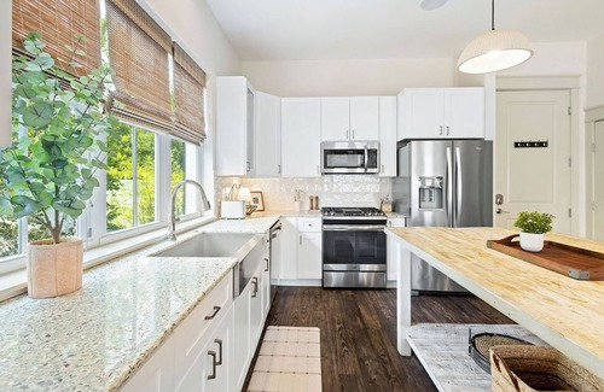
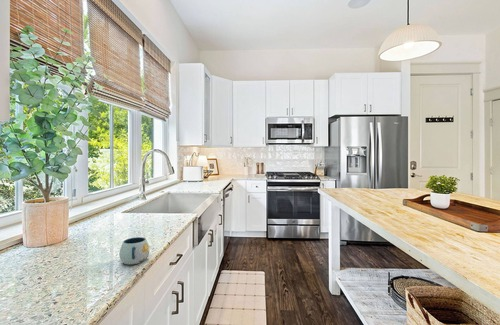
+ mug (134, 251)
